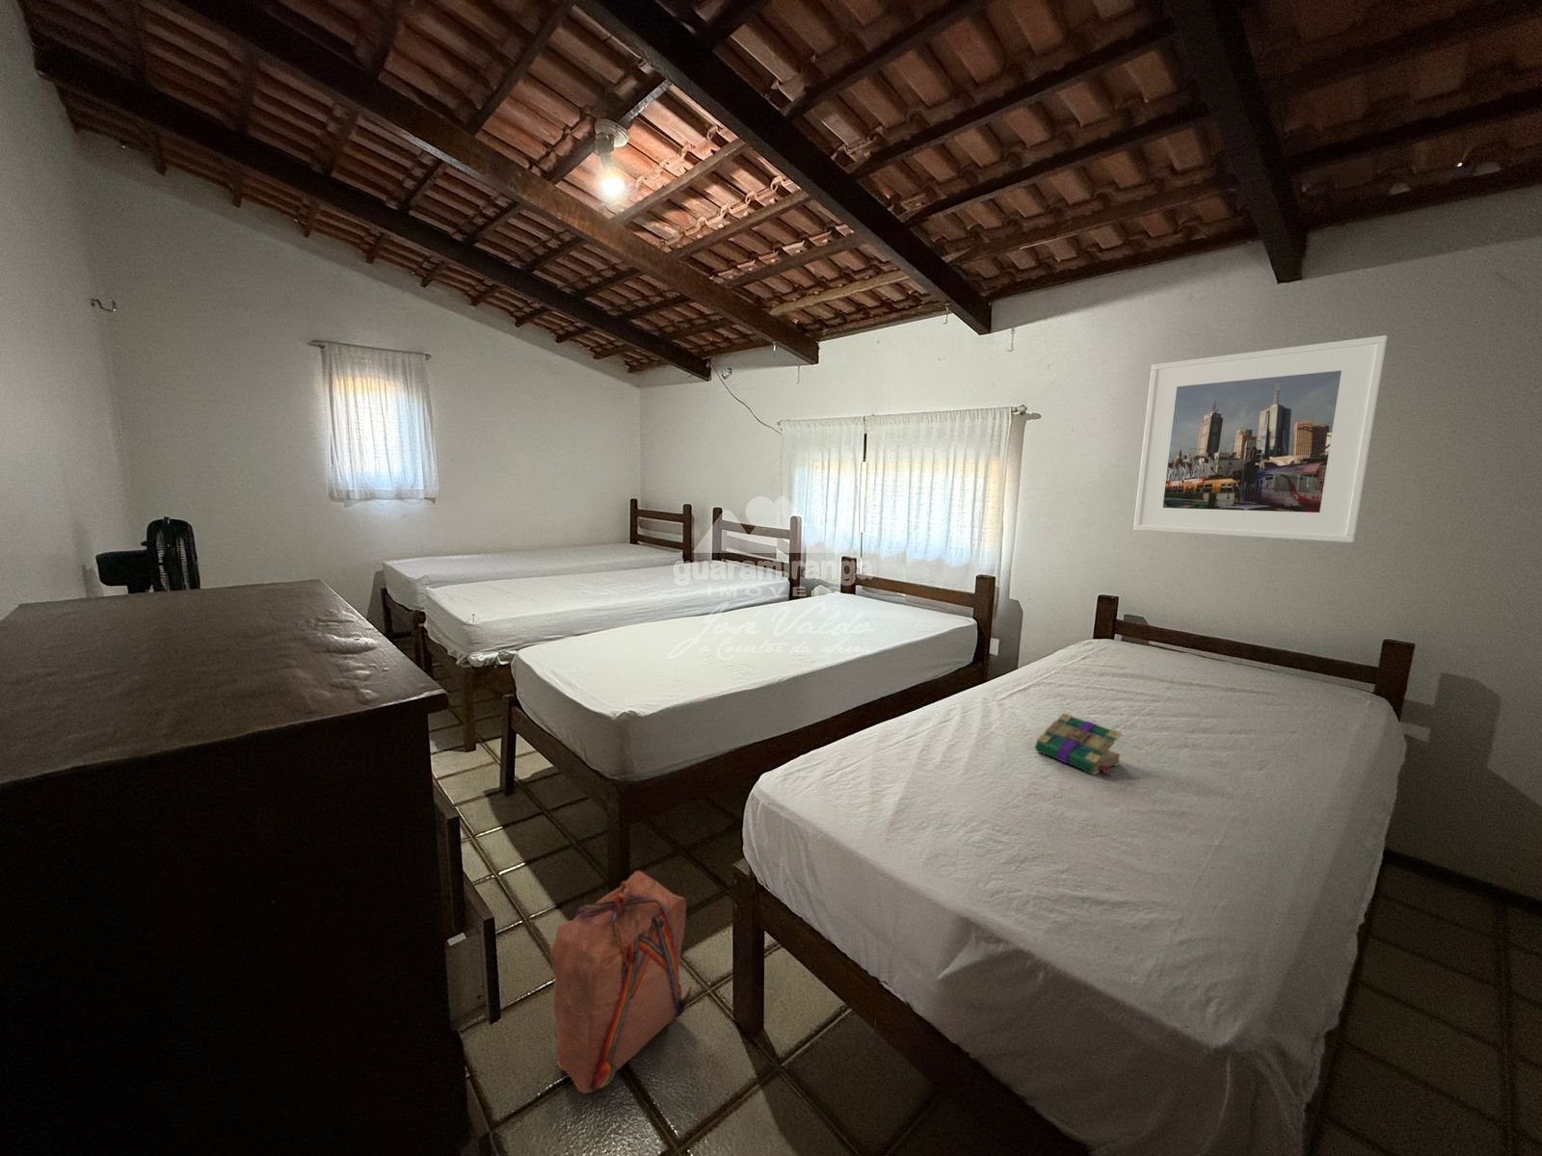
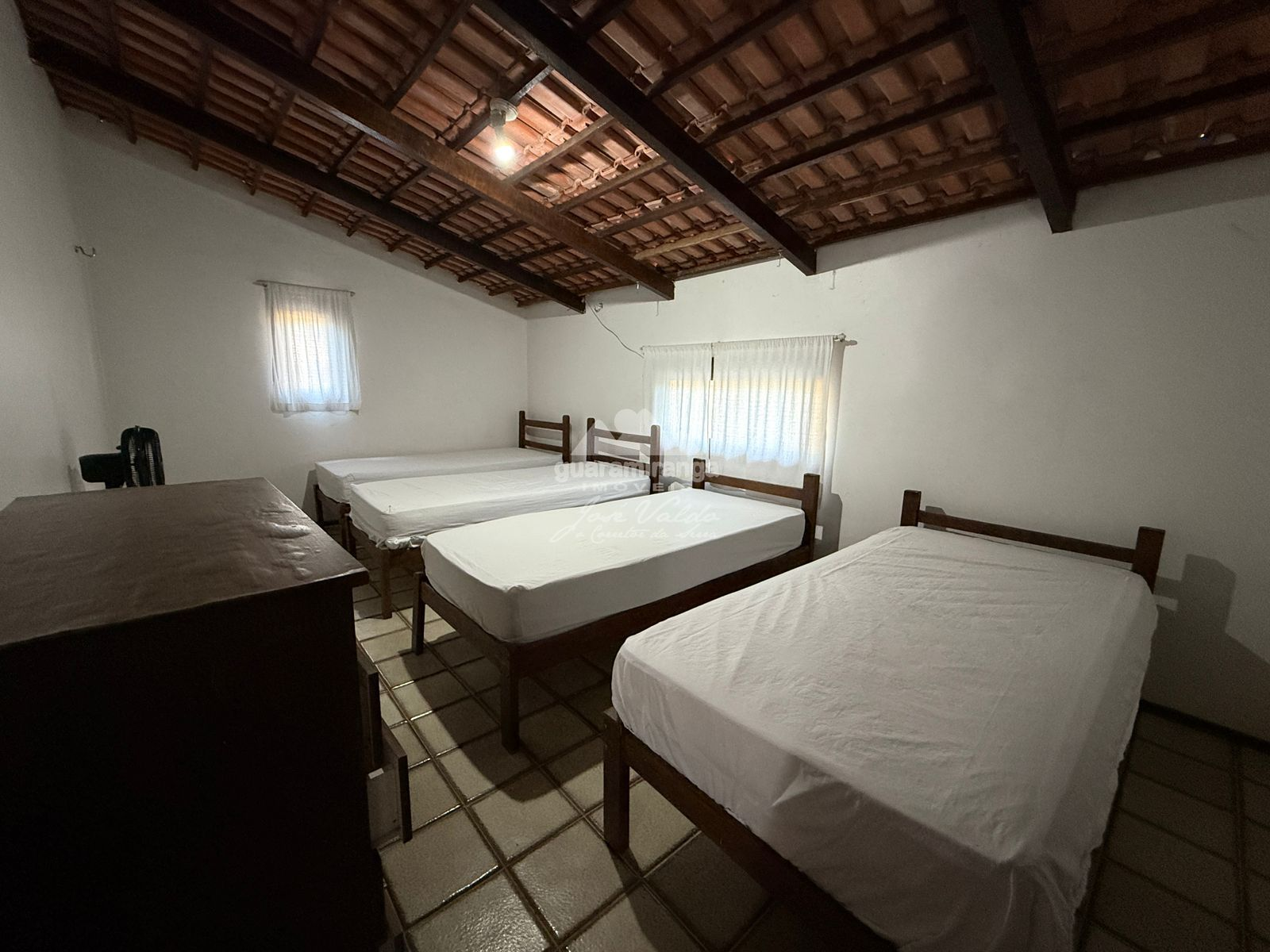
- book (1084, 743)
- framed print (1243, 446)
- backpack (624, 969)
